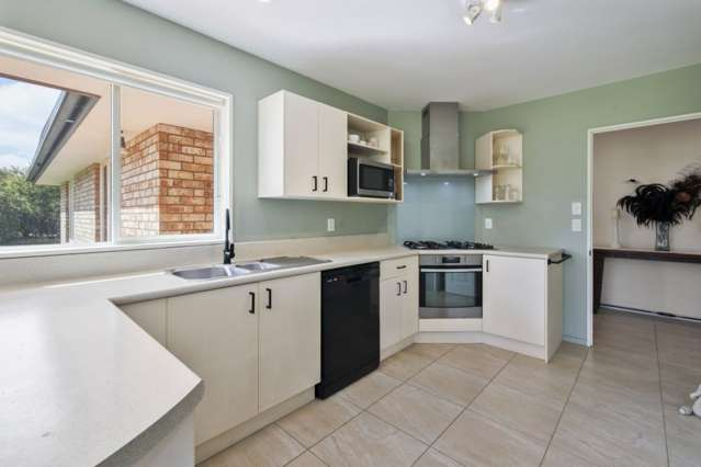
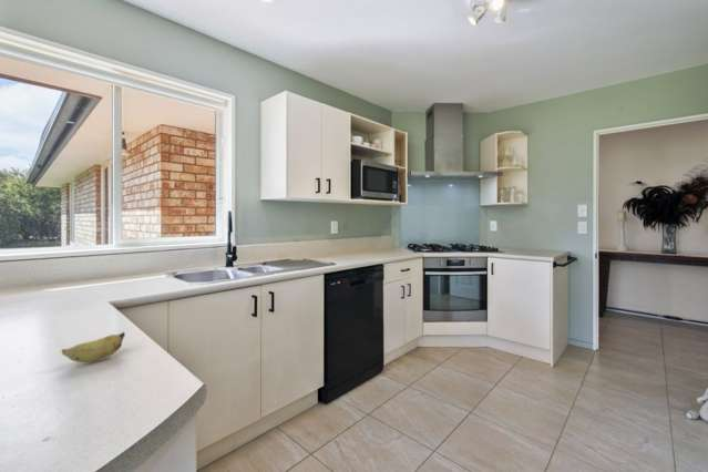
+ banana (95, 349)
